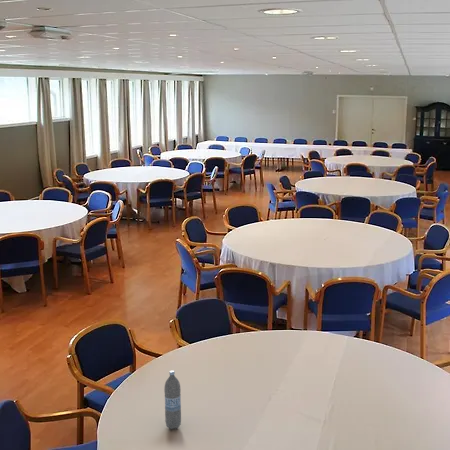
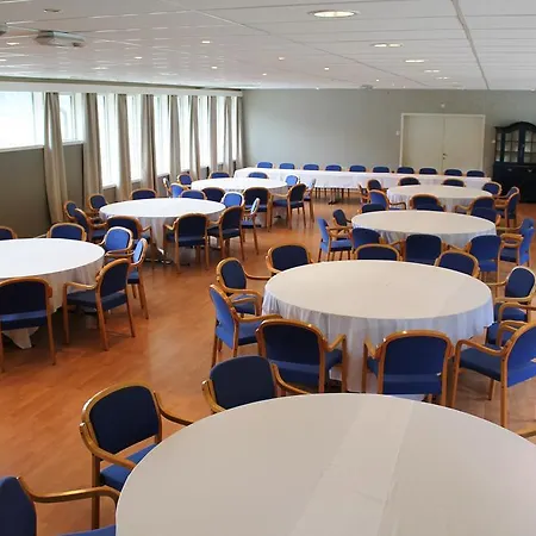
- water bottle (172, 399)
